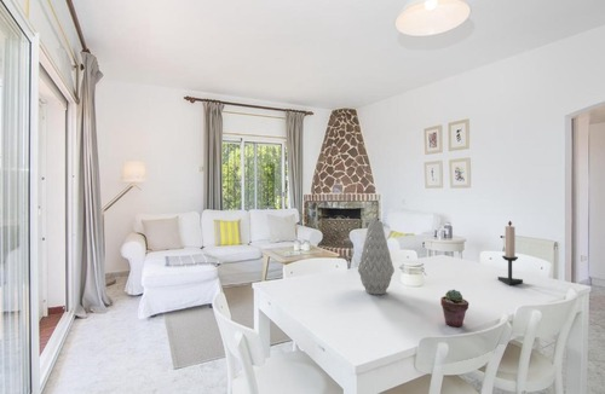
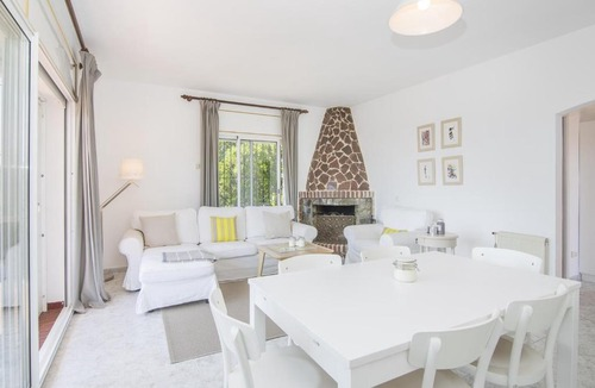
- vase (375, 256)
- potted succulent (454, 306)
- candle holder (511, 250)
